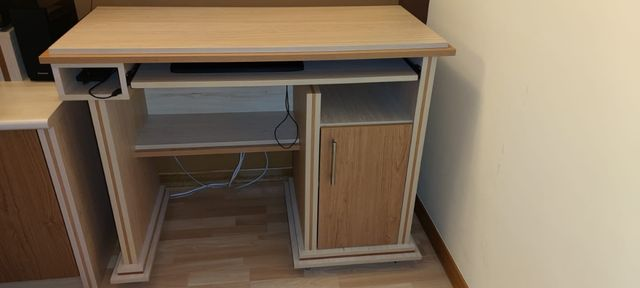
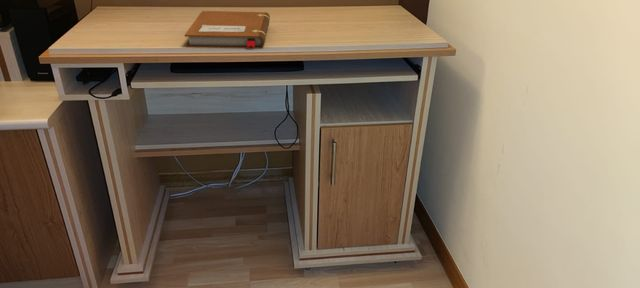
+ notebook (230, 29)
